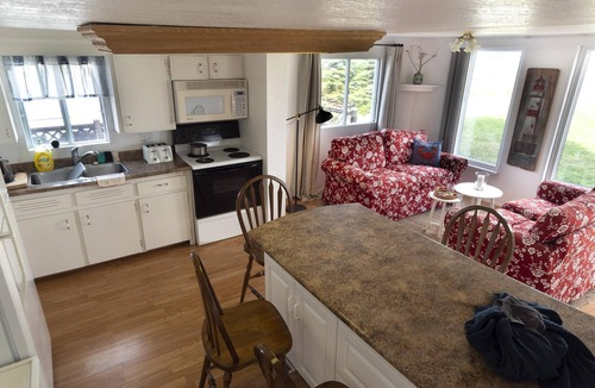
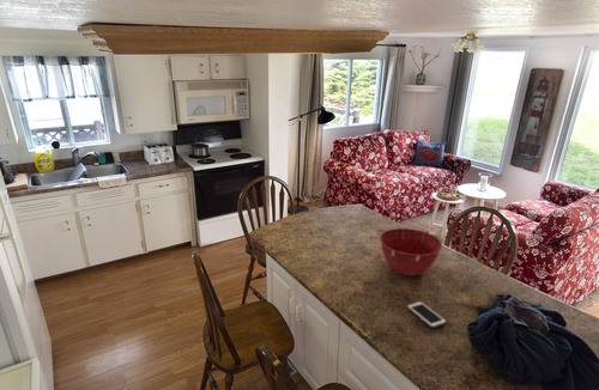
+ mixing bowl (407, 254)
+ cell phone (425, 313)
